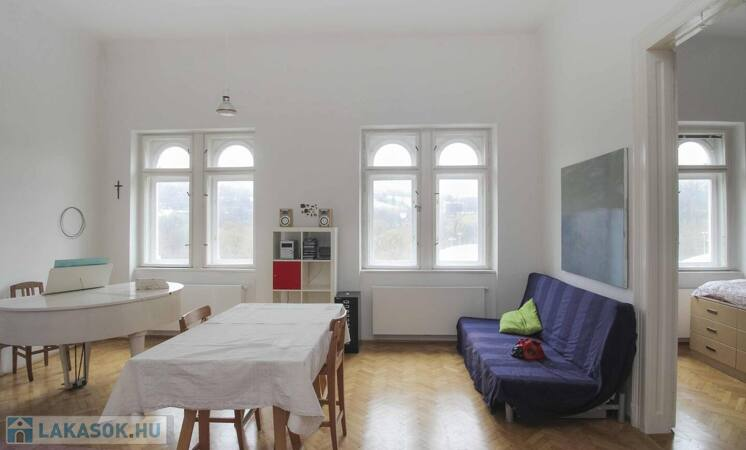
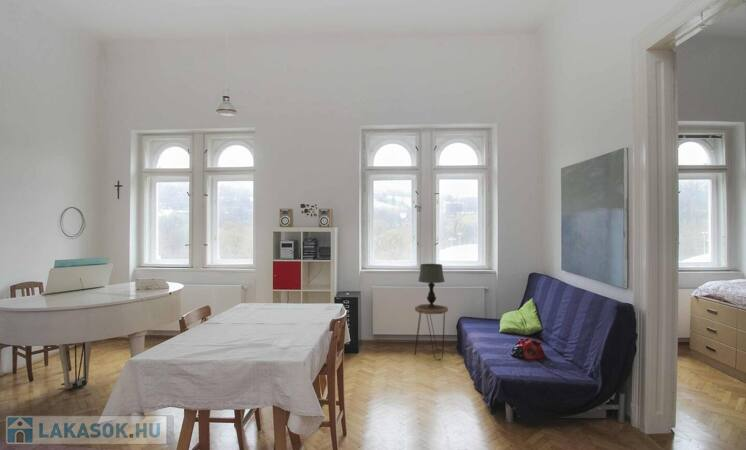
+ side table (429, 330)
+ table lamp (431, 285)
